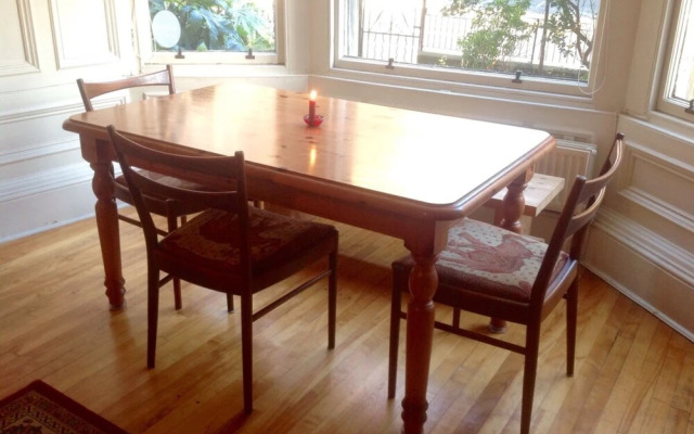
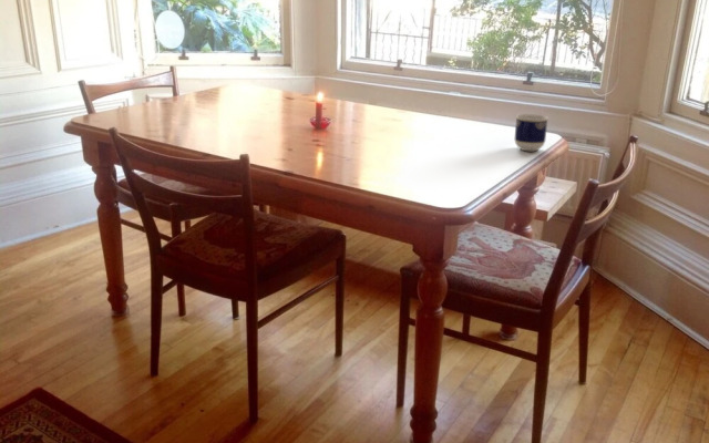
+ cup (528, 133)
